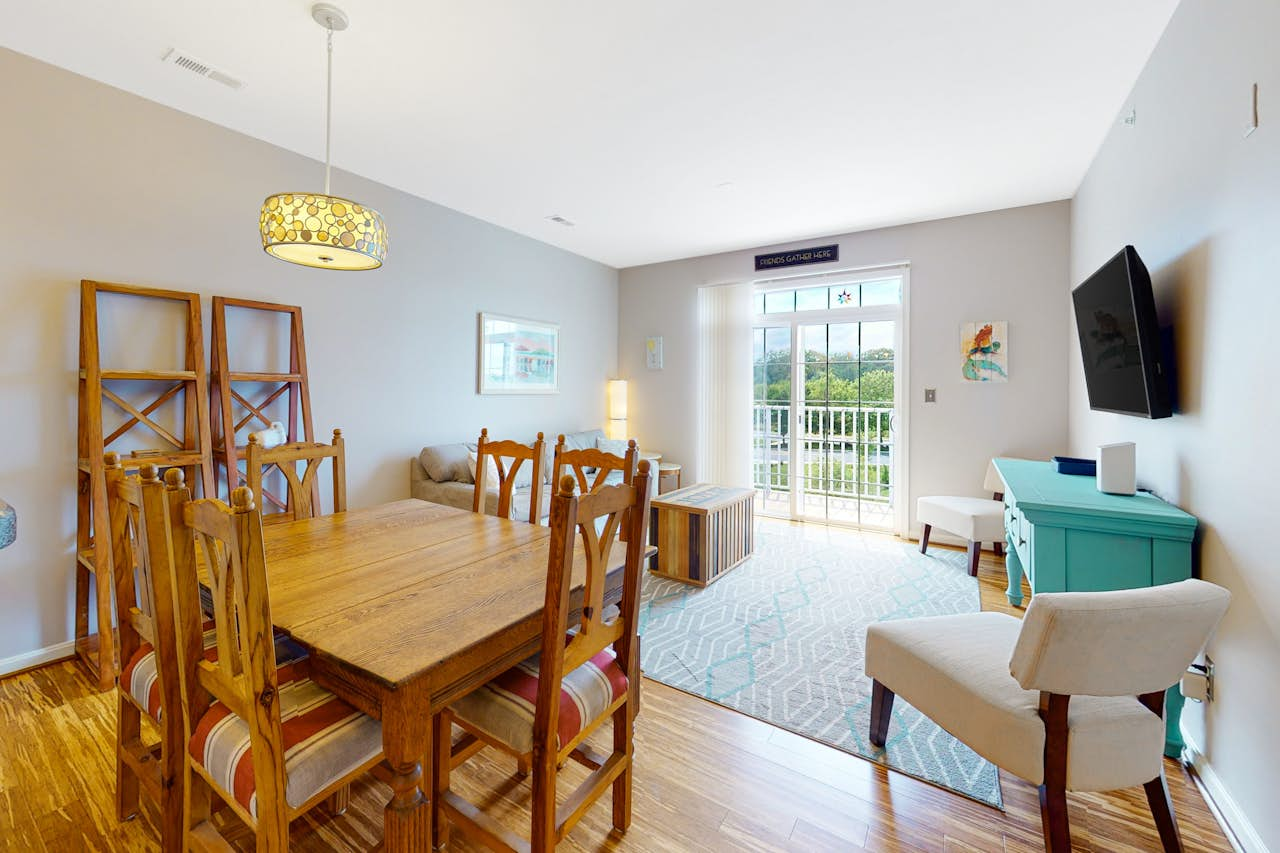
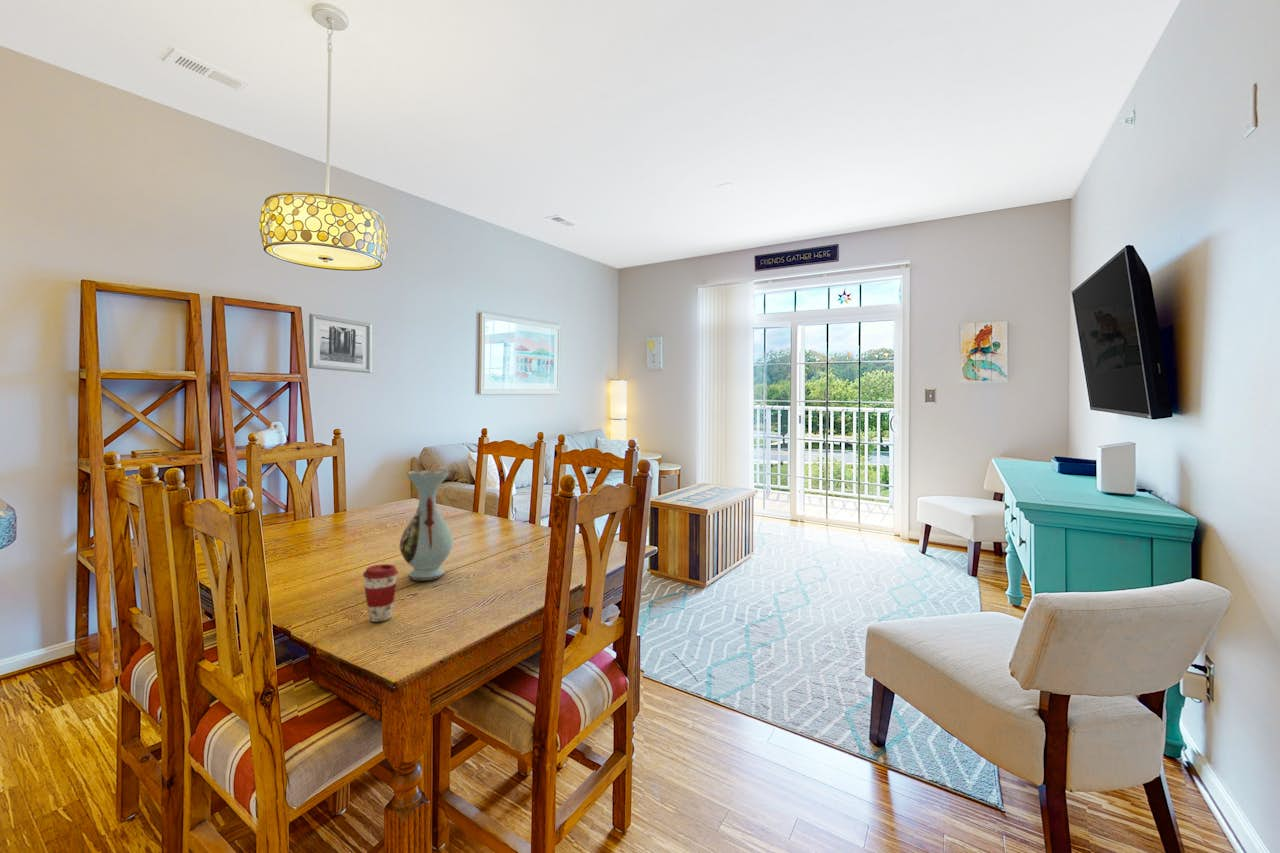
+ coffee cup (380, 592)
+ vase (426, 523)
+ wall art (341, 344)
